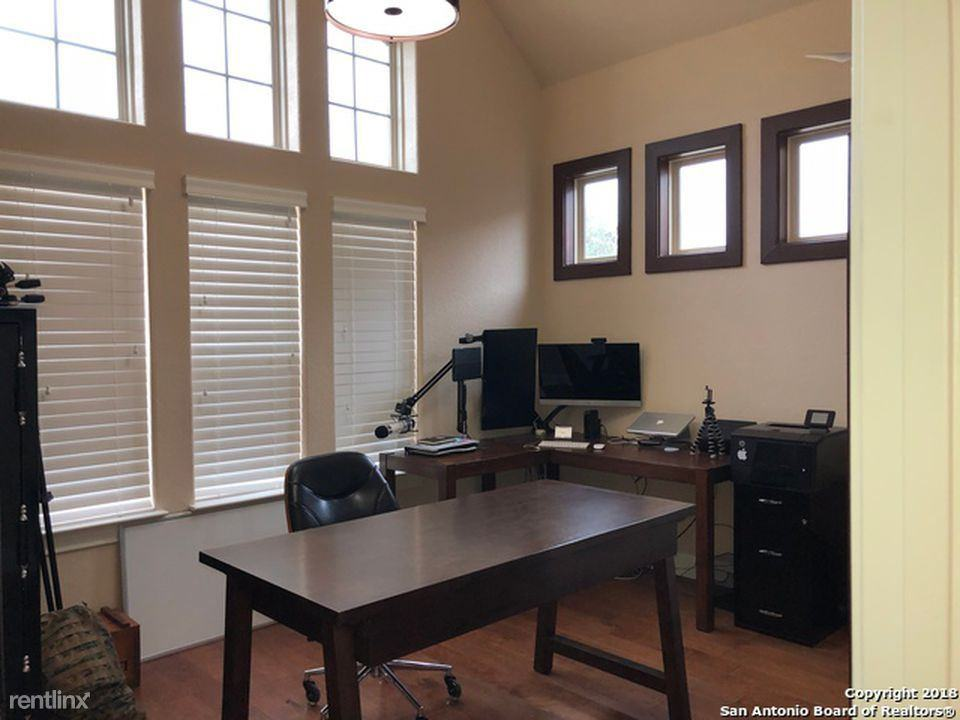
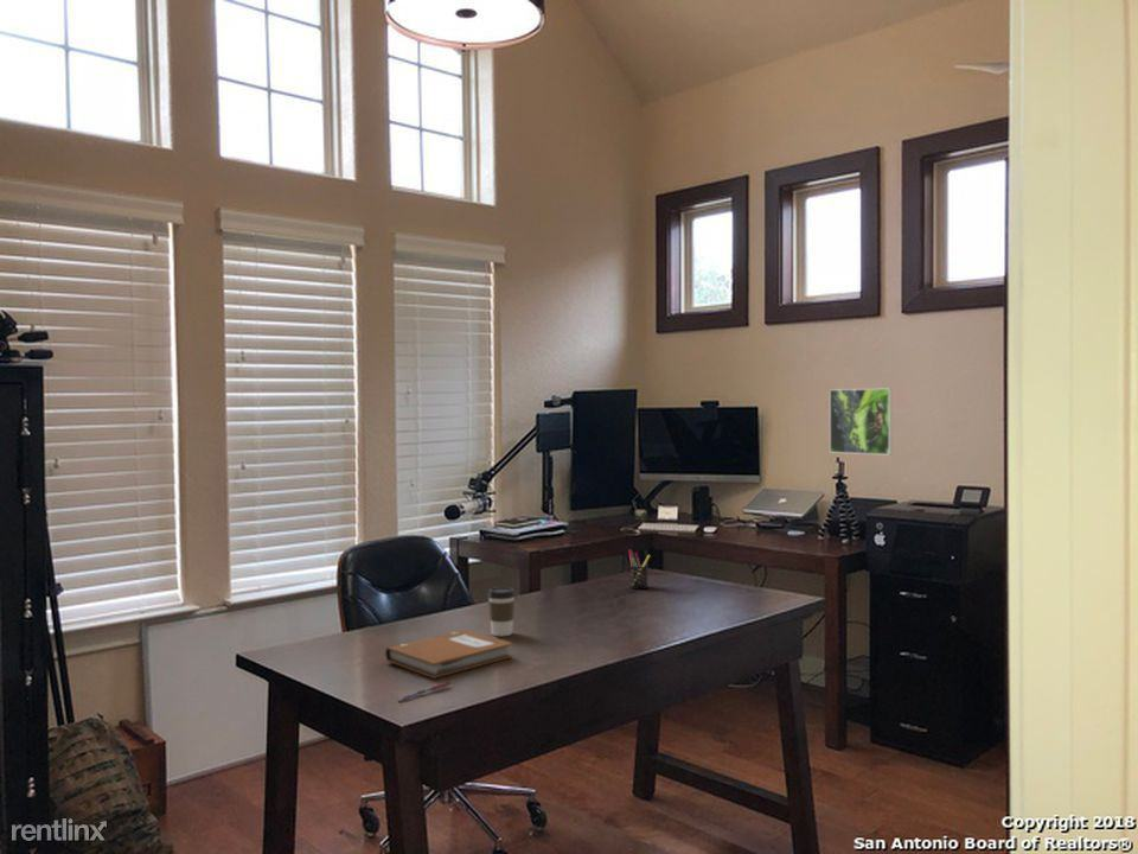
+ pen (424, 690)
+ coffee cup (501, 611)
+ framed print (859, 421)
+ pen holder (637, 568)
+ notebook (450, 651)
